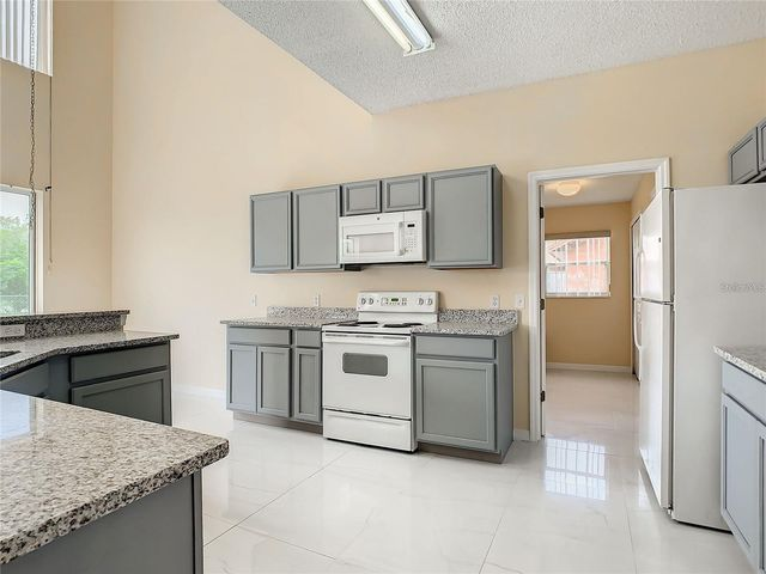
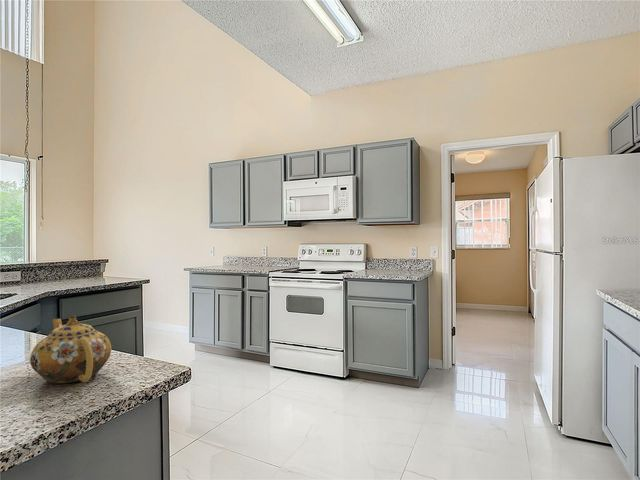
+ teapot (72, 345)
